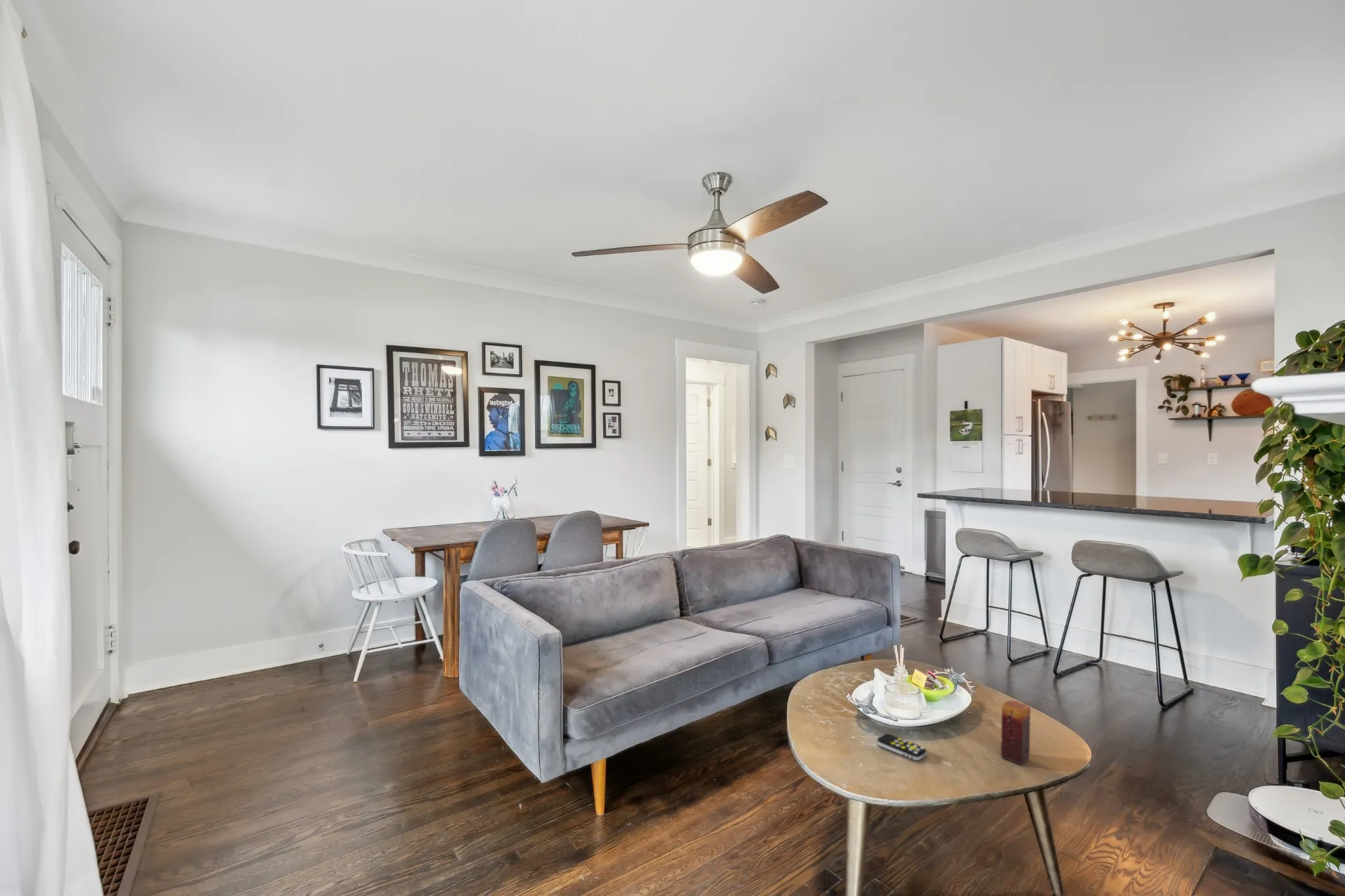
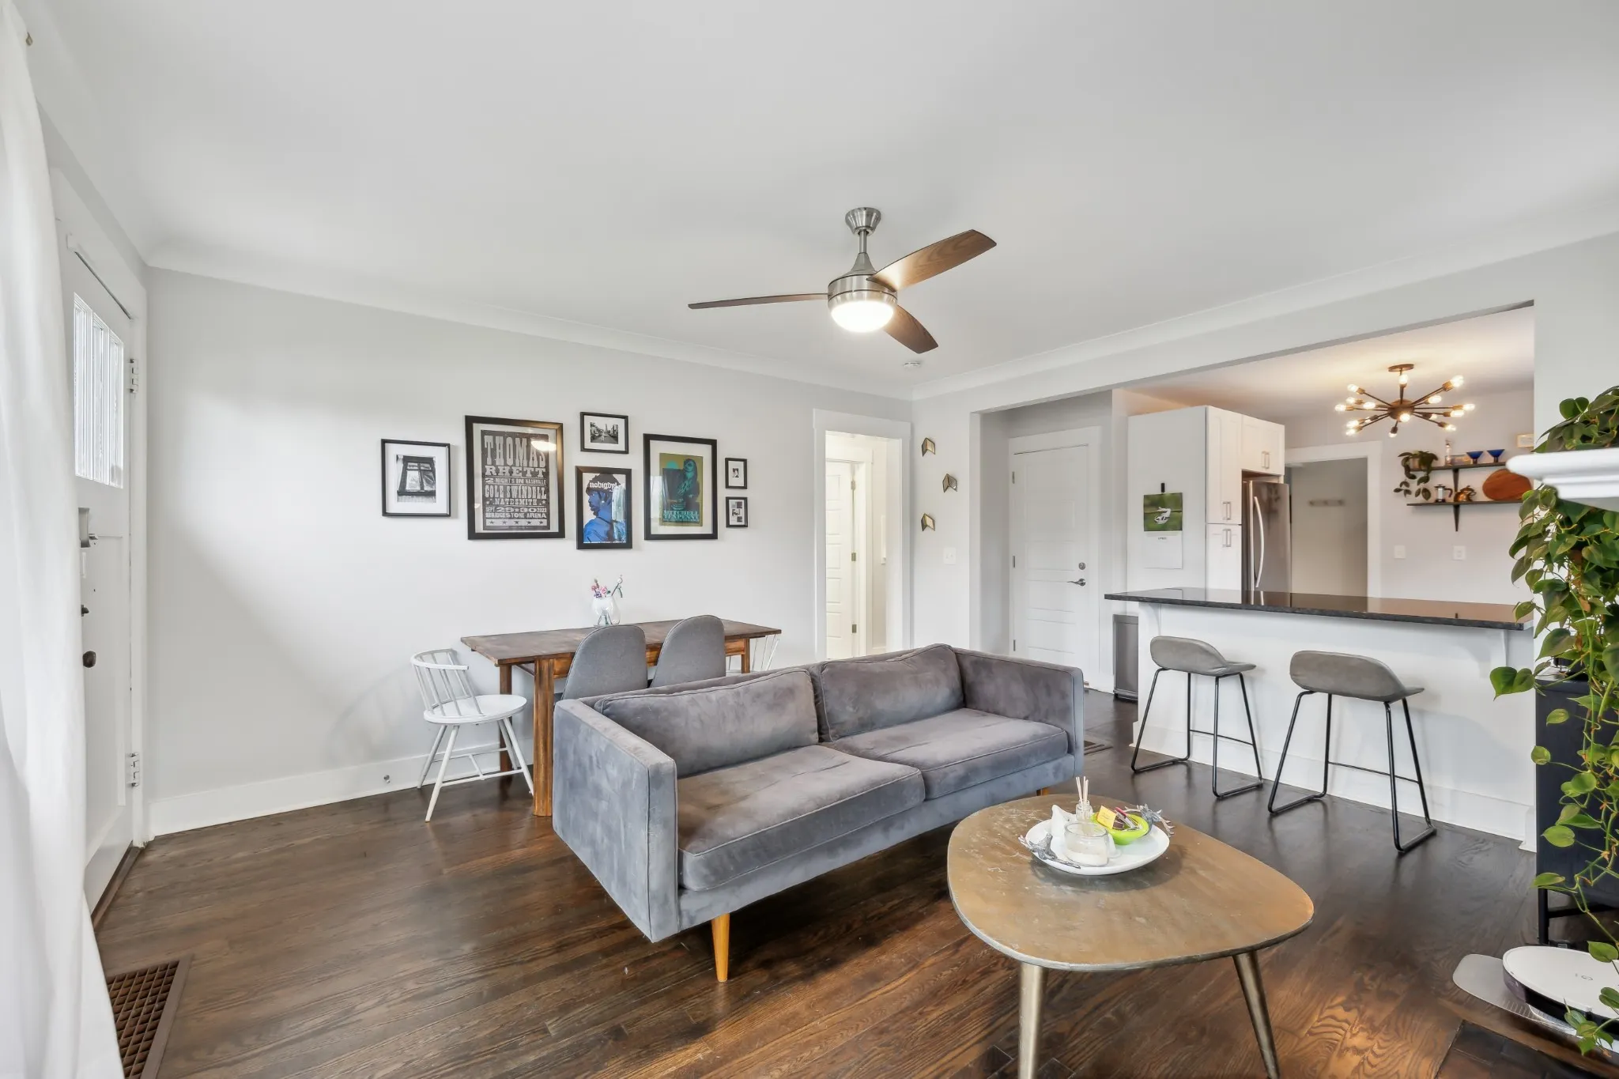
- candle (1015, 731)
- remote control (901, 746)
